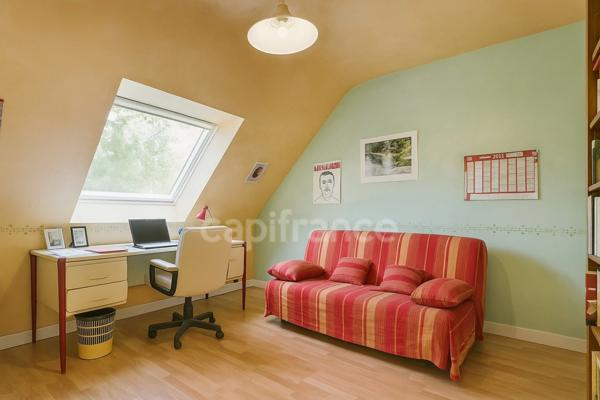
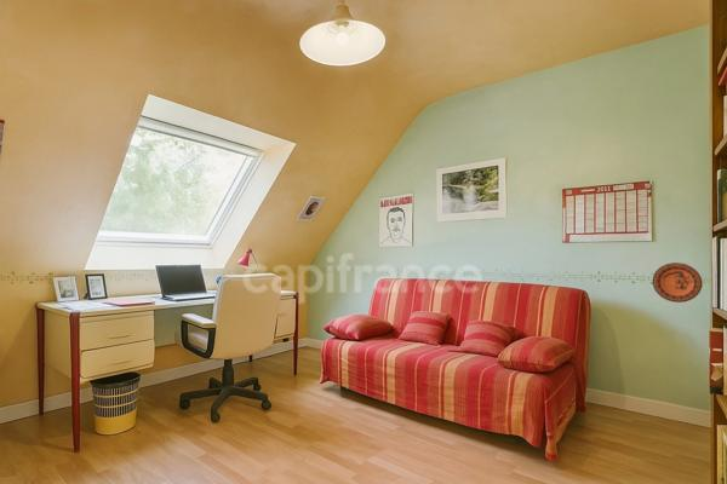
+ decorative plate (676, 282)
